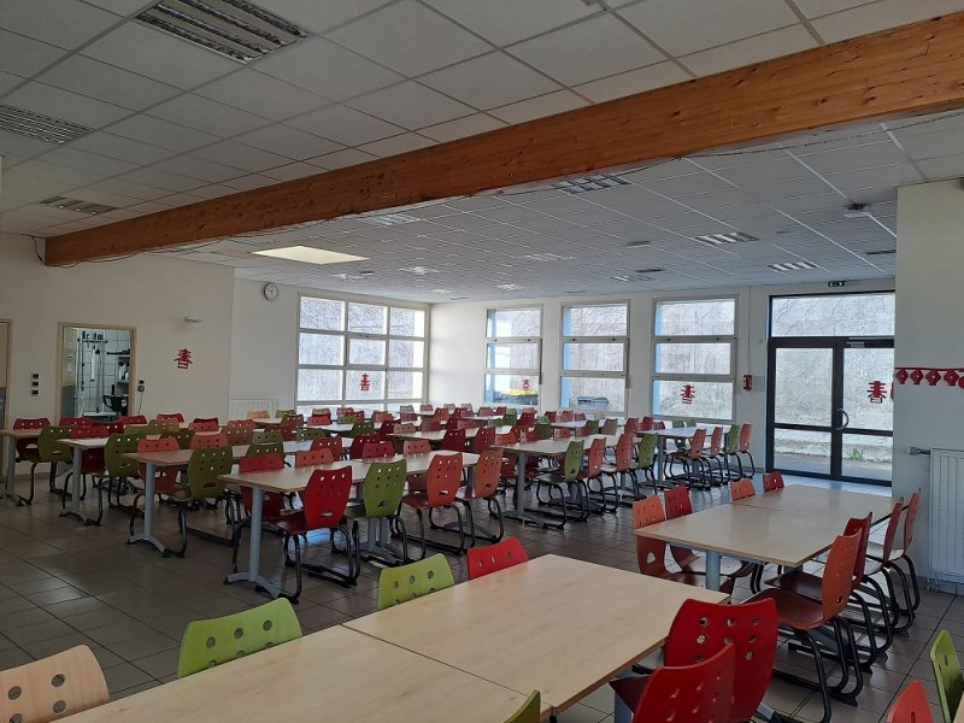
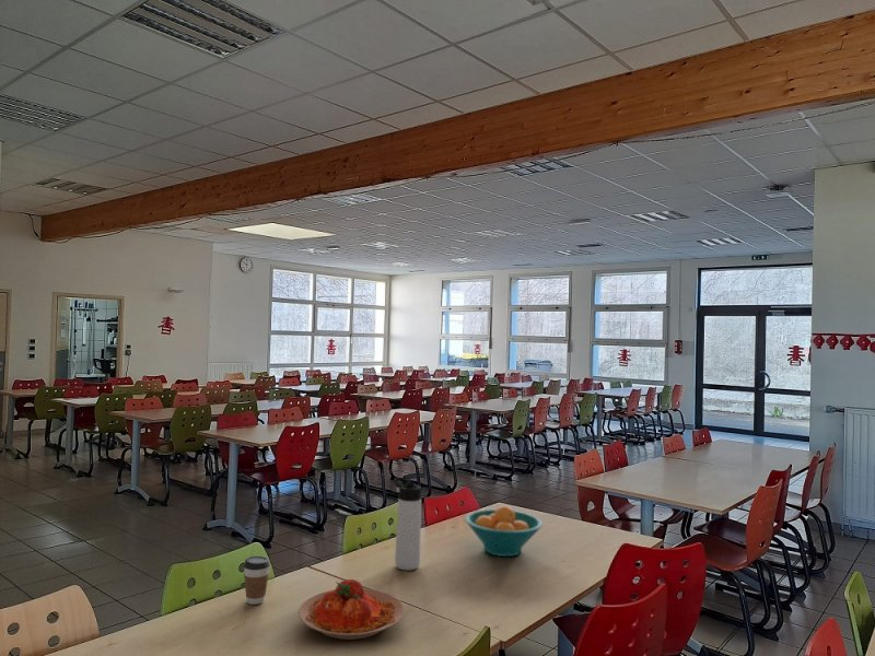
+ fruit bowl (503, 528)
+ plate (352, 602)
+ thermos bottle (405, 523)
+ coffee cup (256, 579)
